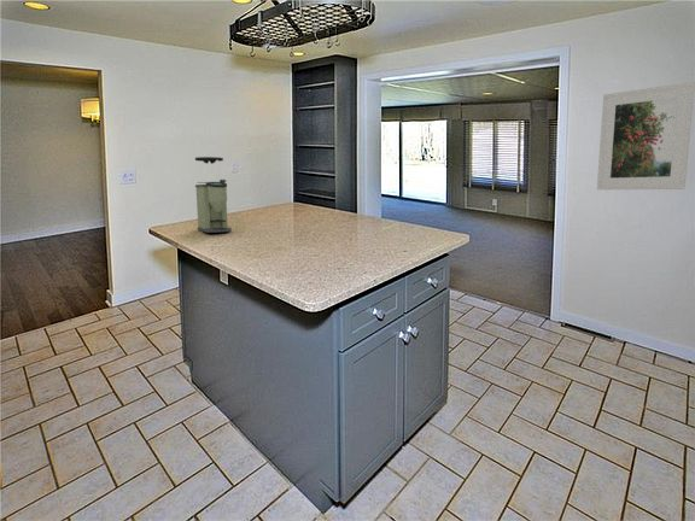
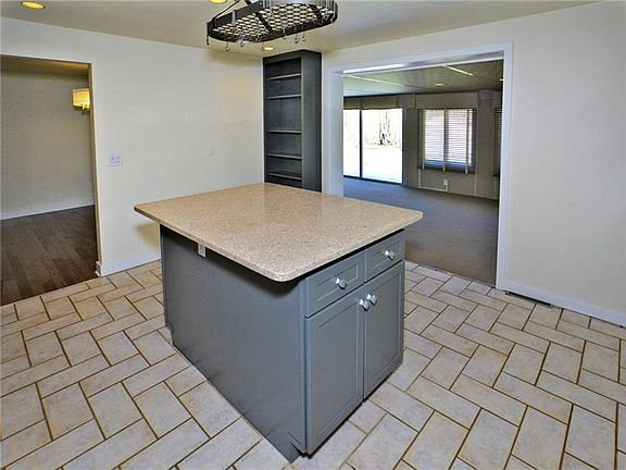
- coffee grinder (211, 194)
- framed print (642, 140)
